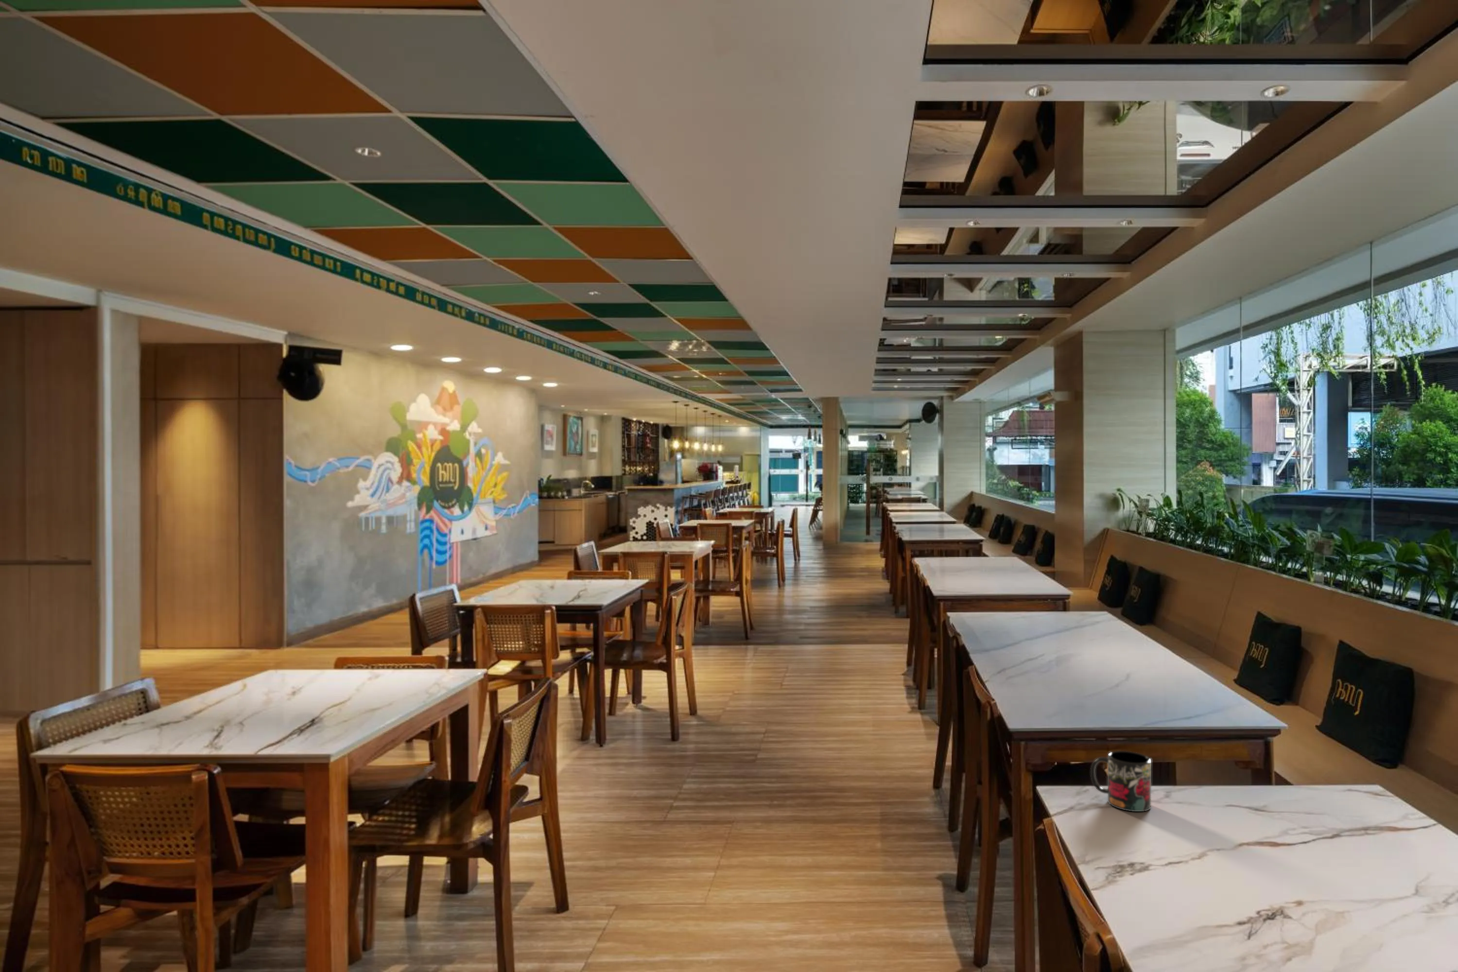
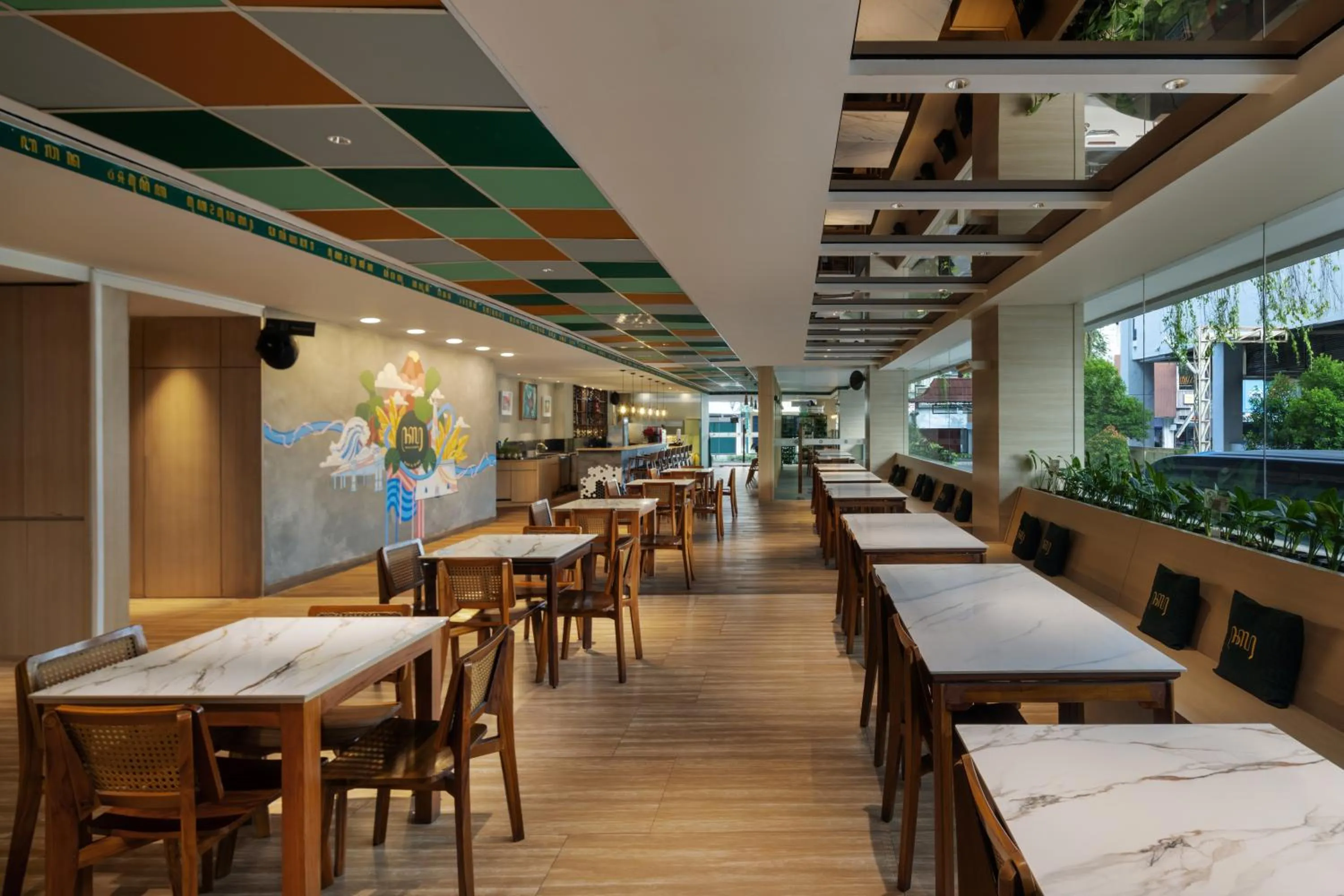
- mug (1120, 778)
